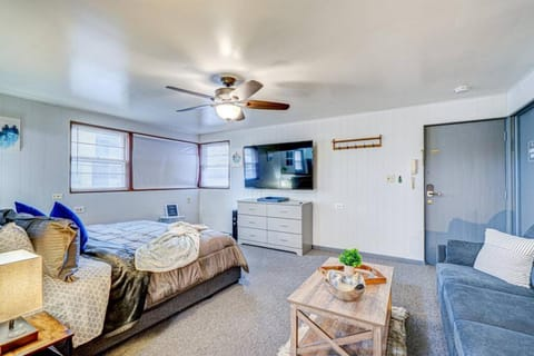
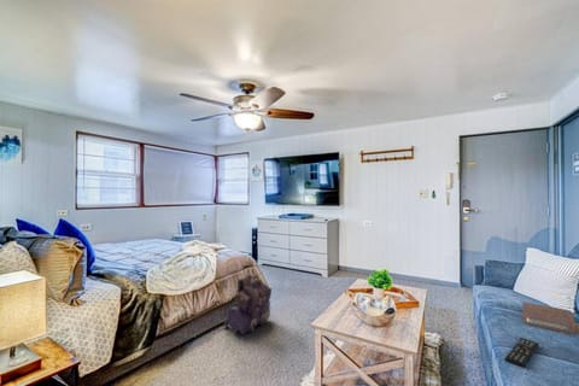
+ backpack (250, 300)
+ remote control (522, 351)
+ book (548, 316)
